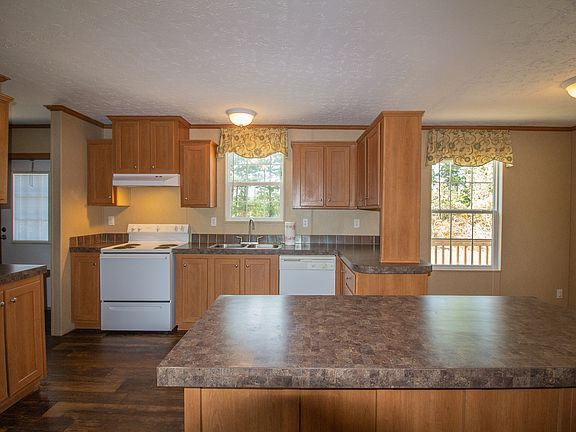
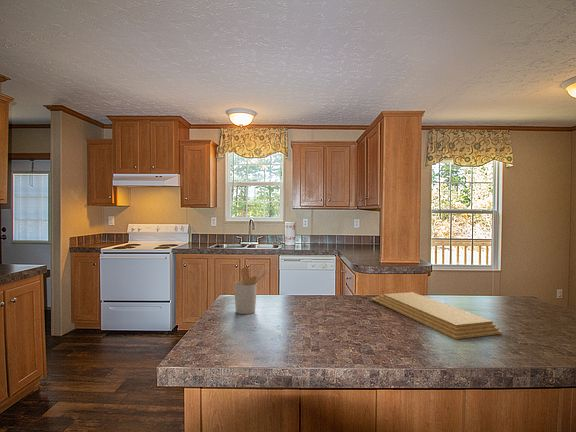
+ utensil holder (251, 290)
+ cutting board (426, 310)
